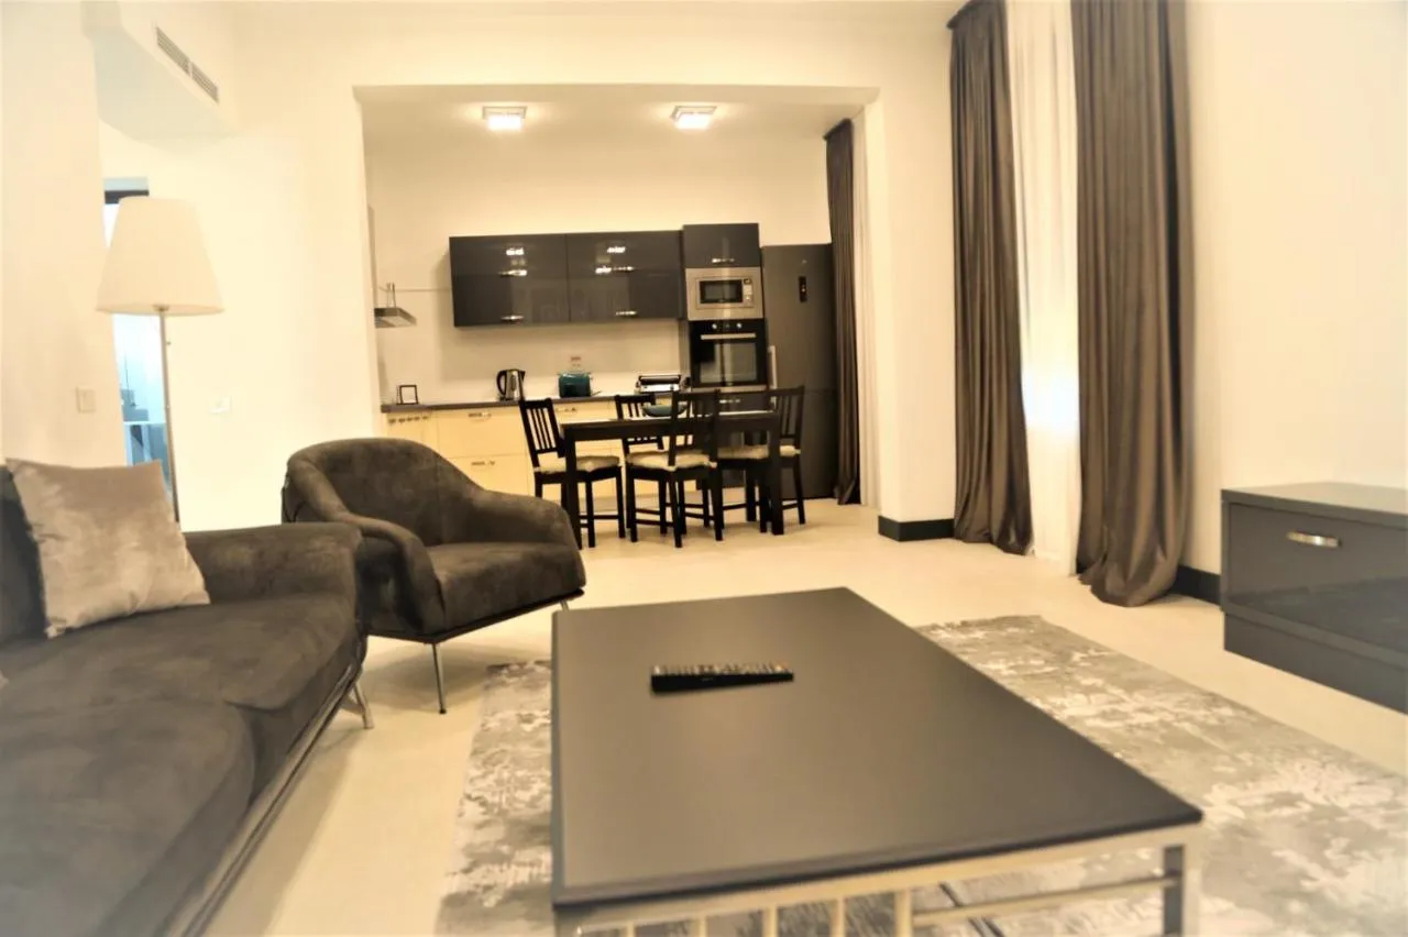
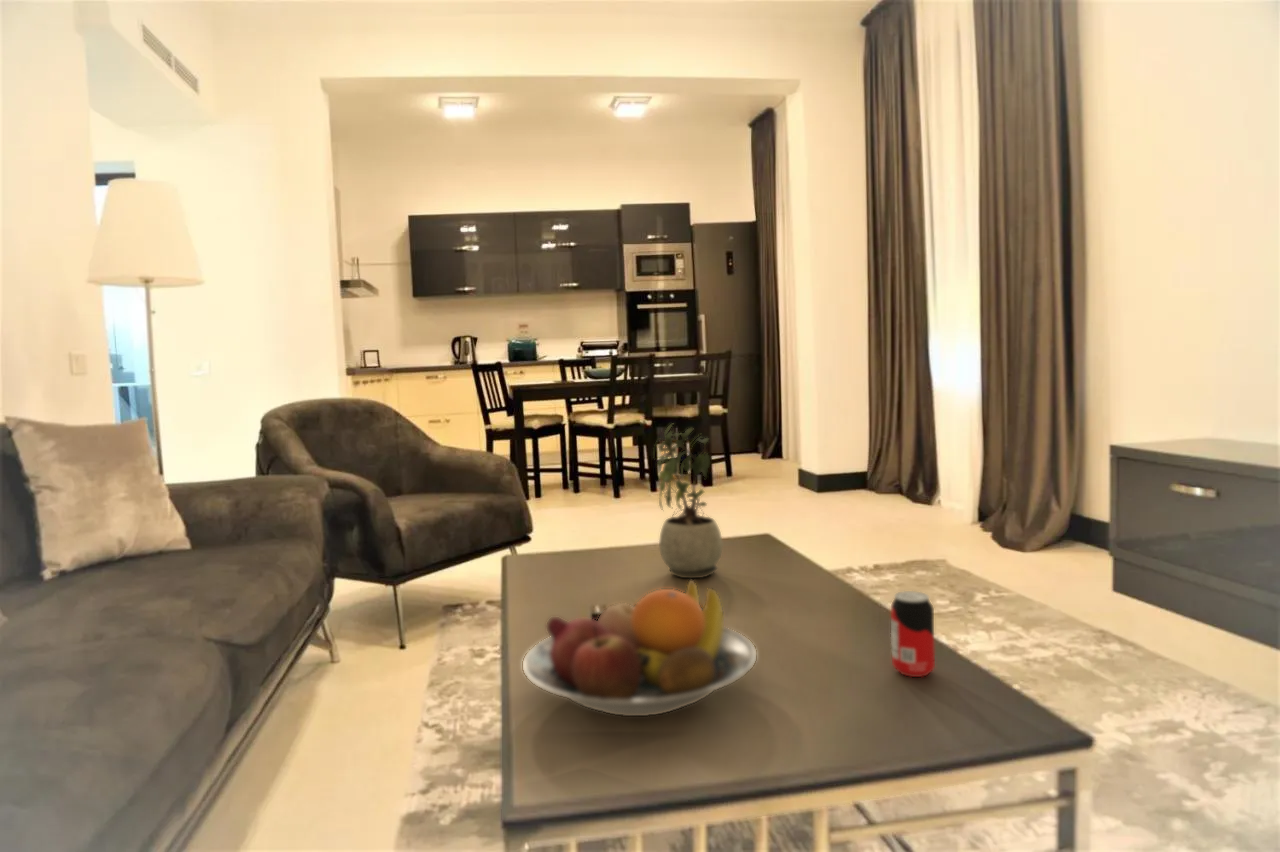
+ potted plant (684, 501)
+ fruit bowl (639, 644)
+ beverage can (912, 633)
